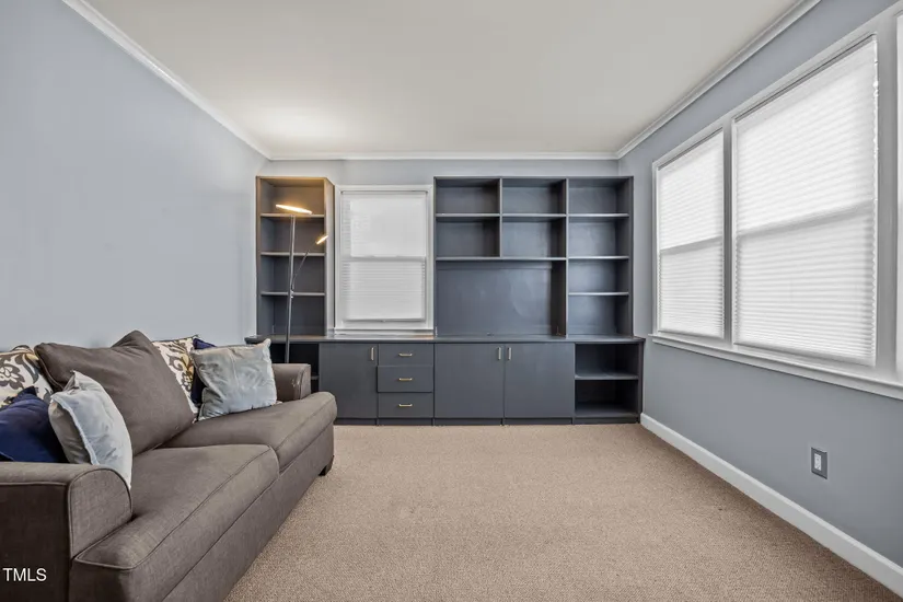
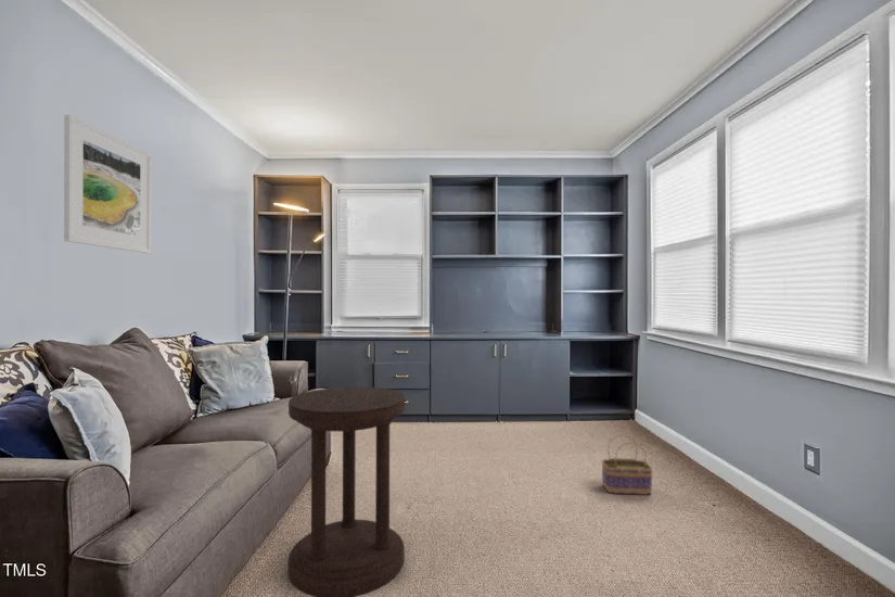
+ side table (347, 480)
+ basket (626, 463)
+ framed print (113, 192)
